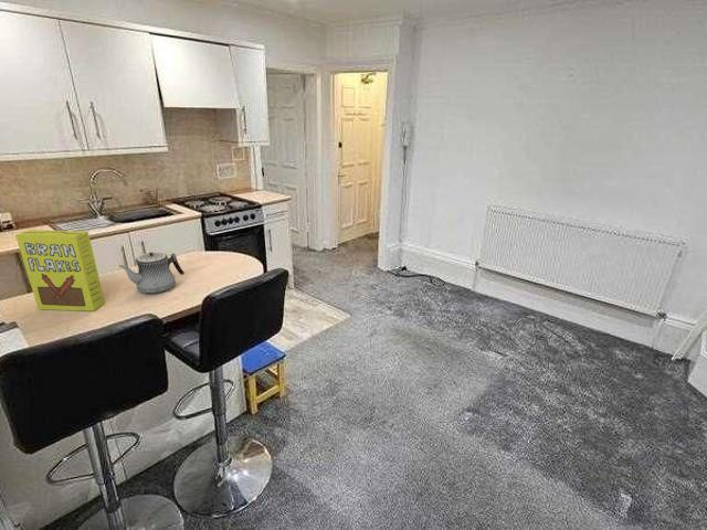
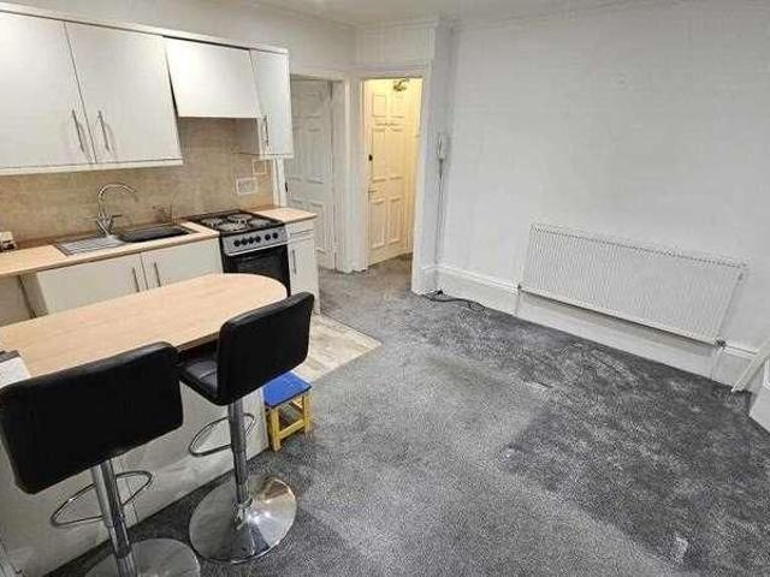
- cereal box (62, 271)
- teapot (152, 271)
